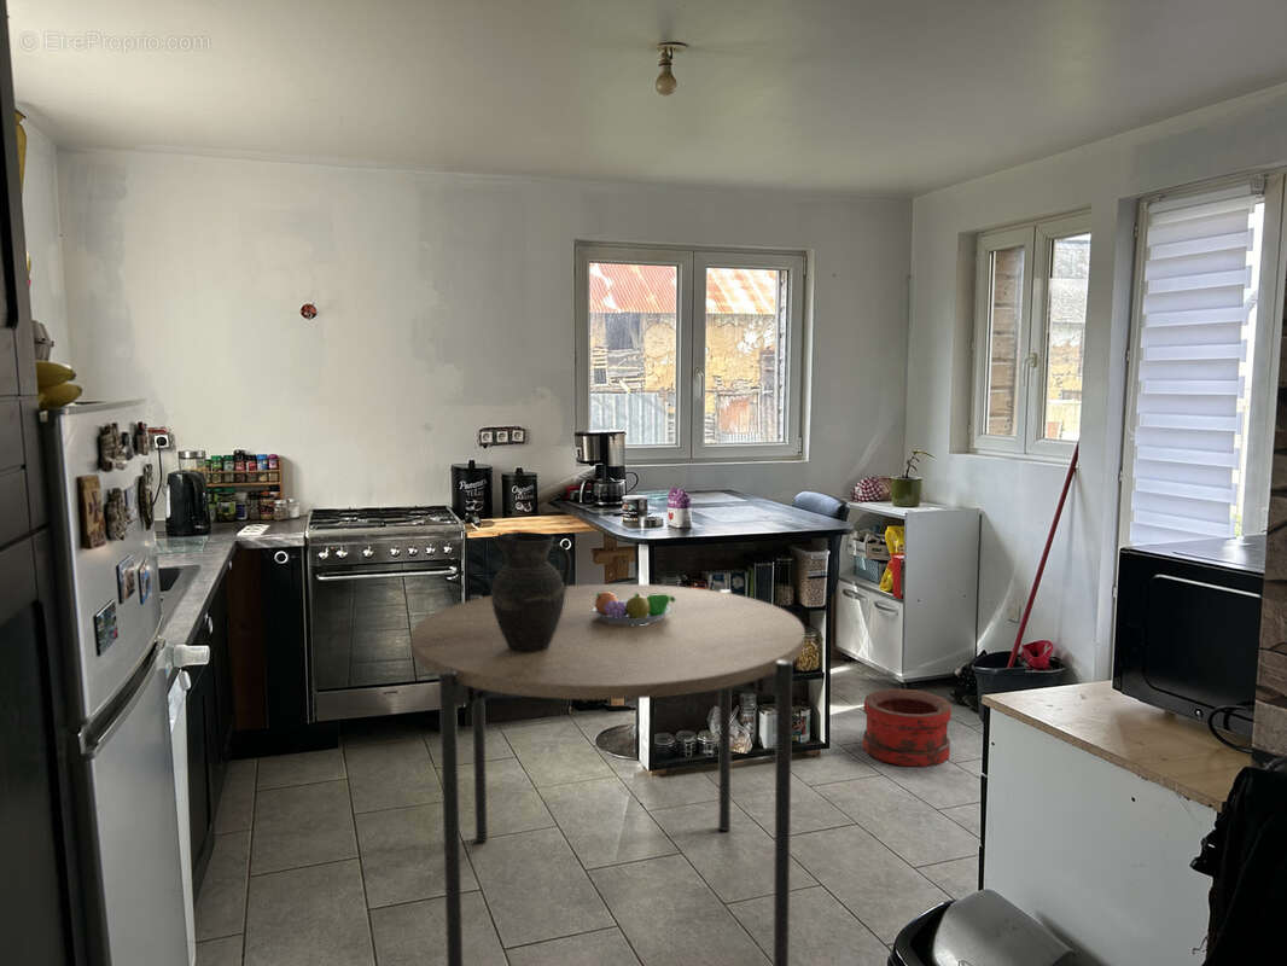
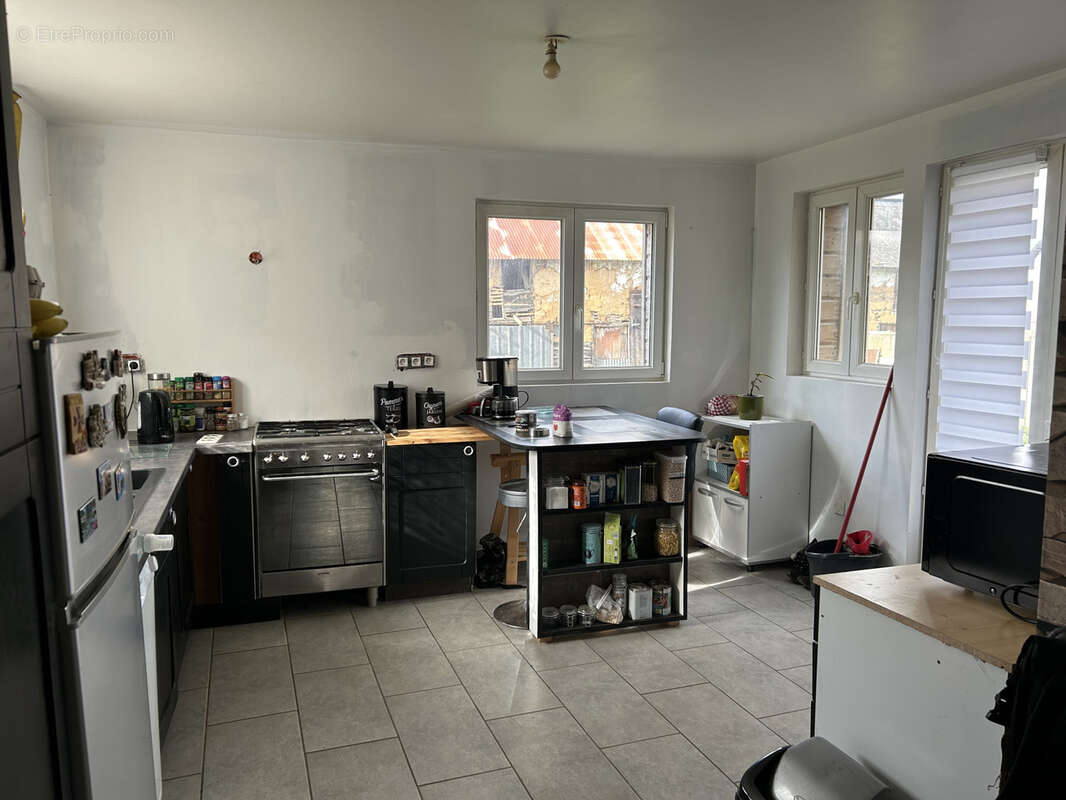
- fruit bowl (634, 601)
- pitcher (531, 589)
- bucket (907, 726)
- dining table (610, 698)
